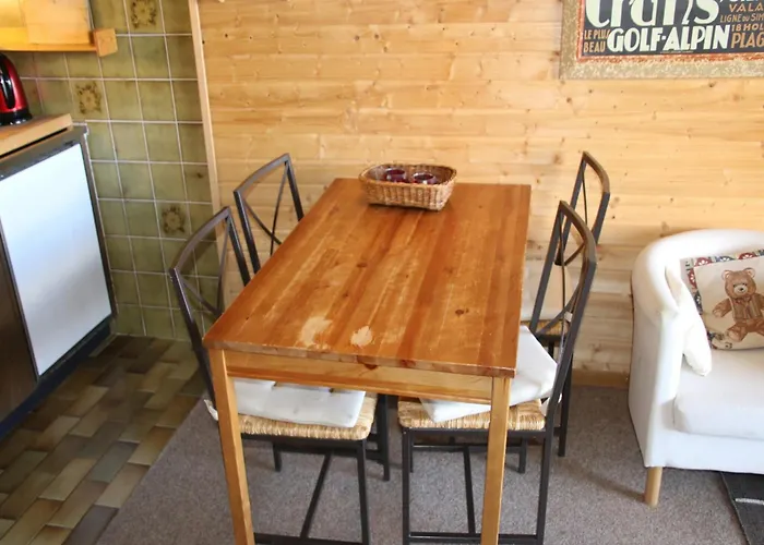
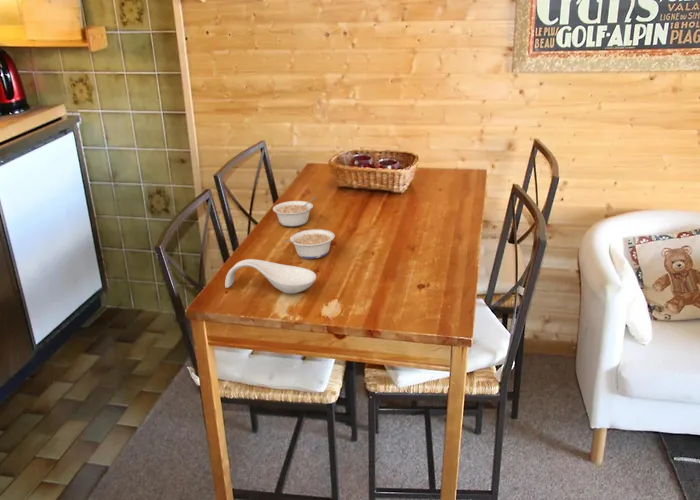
+ legume (293, 212)
+ legume (311, 244)
+ spoon rest (270, 275)
